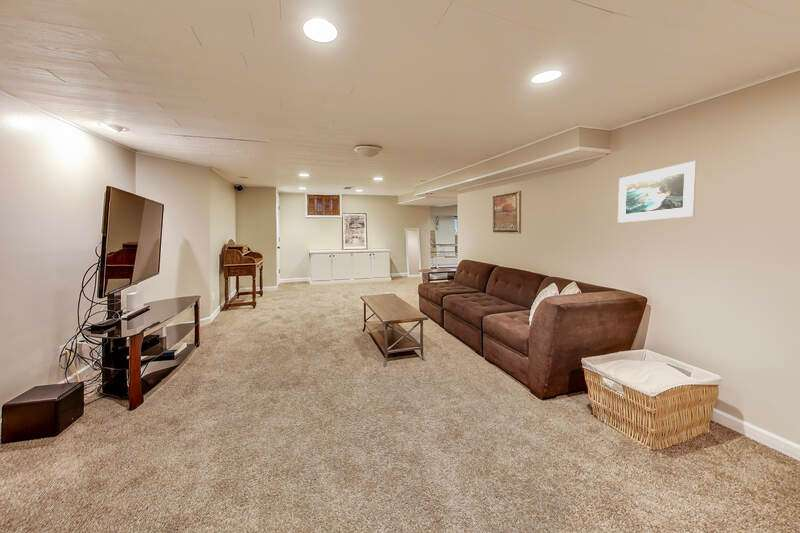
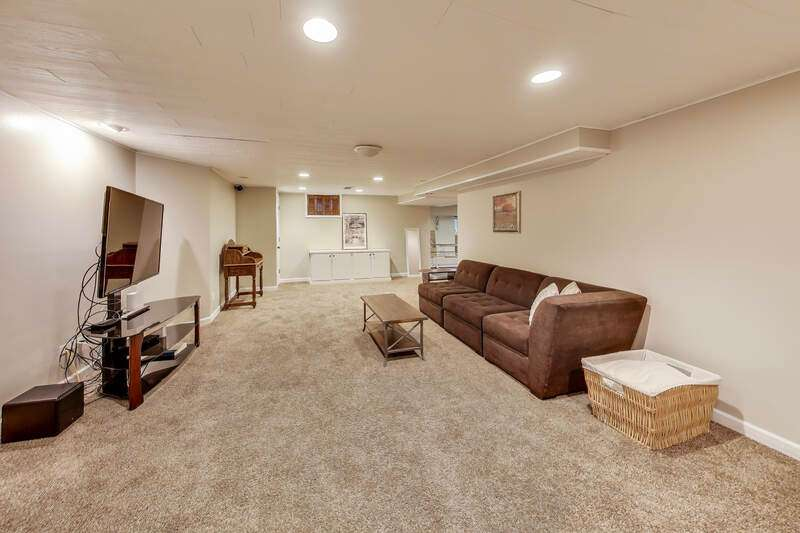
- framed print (652, 195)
